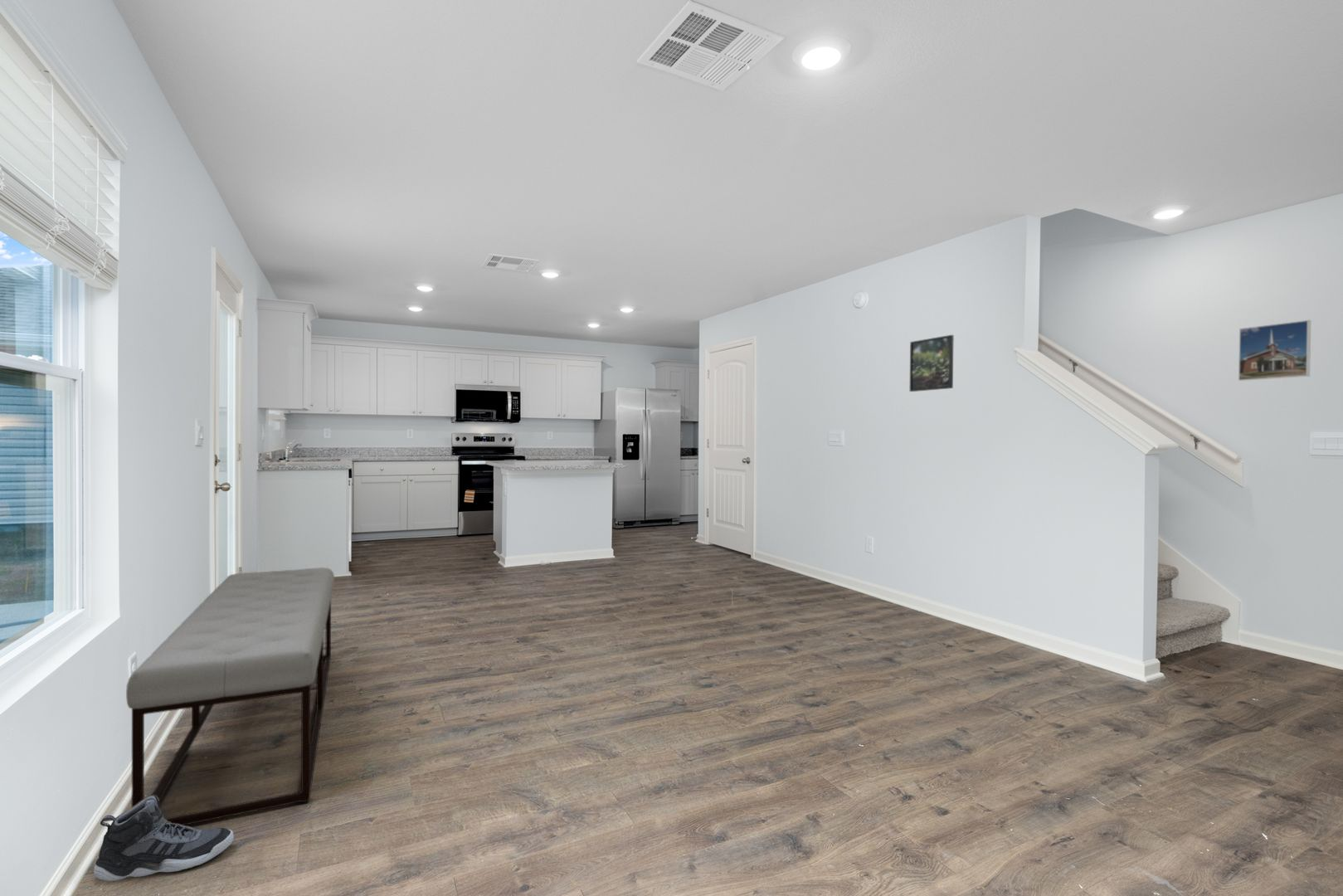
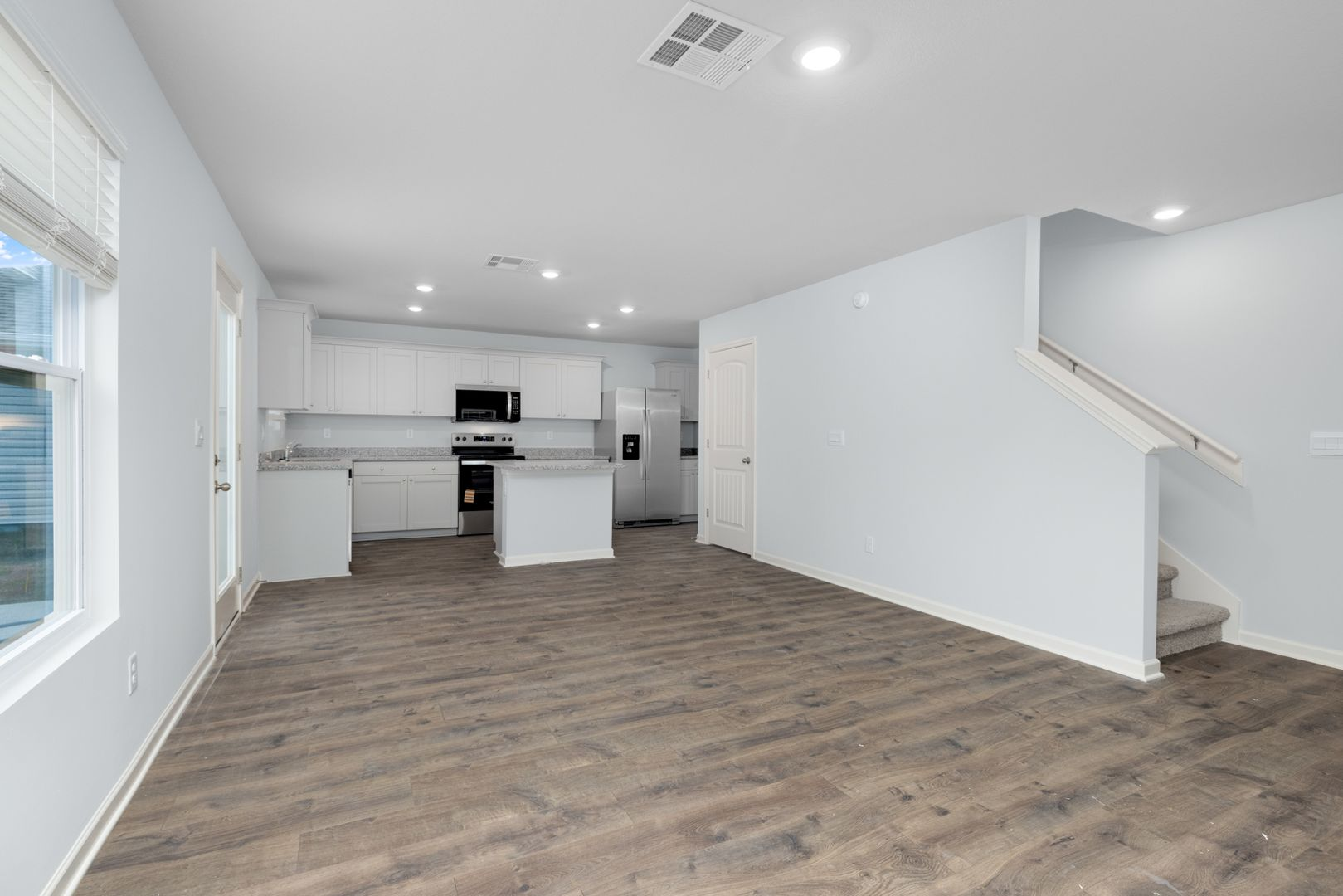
- sneaker (166, 831)
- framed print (931, 364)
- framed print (1273, 351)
- bench (260, 662)
